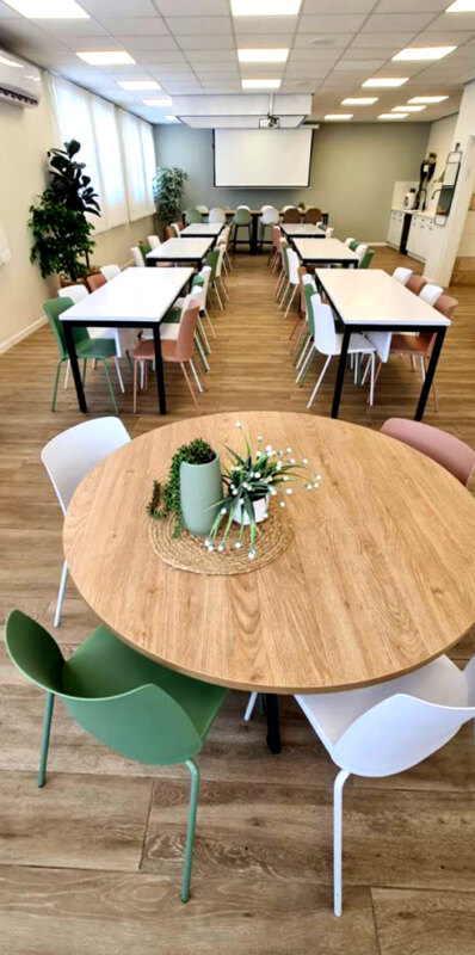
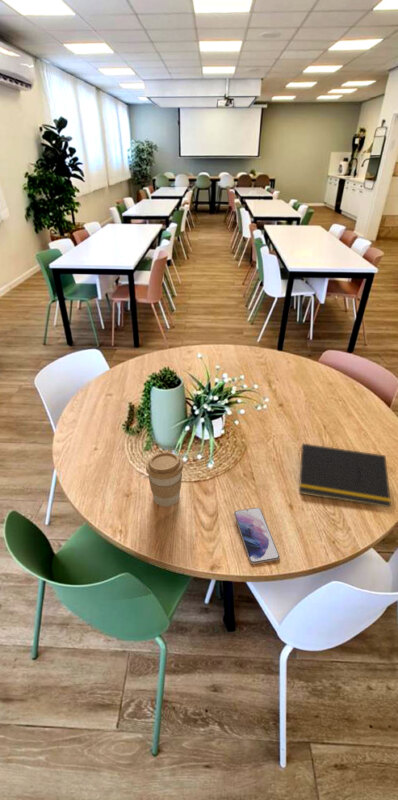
+ smartphone (255, 534)
+ notepad (343, 474)
+ coffee cup (165, 478)
